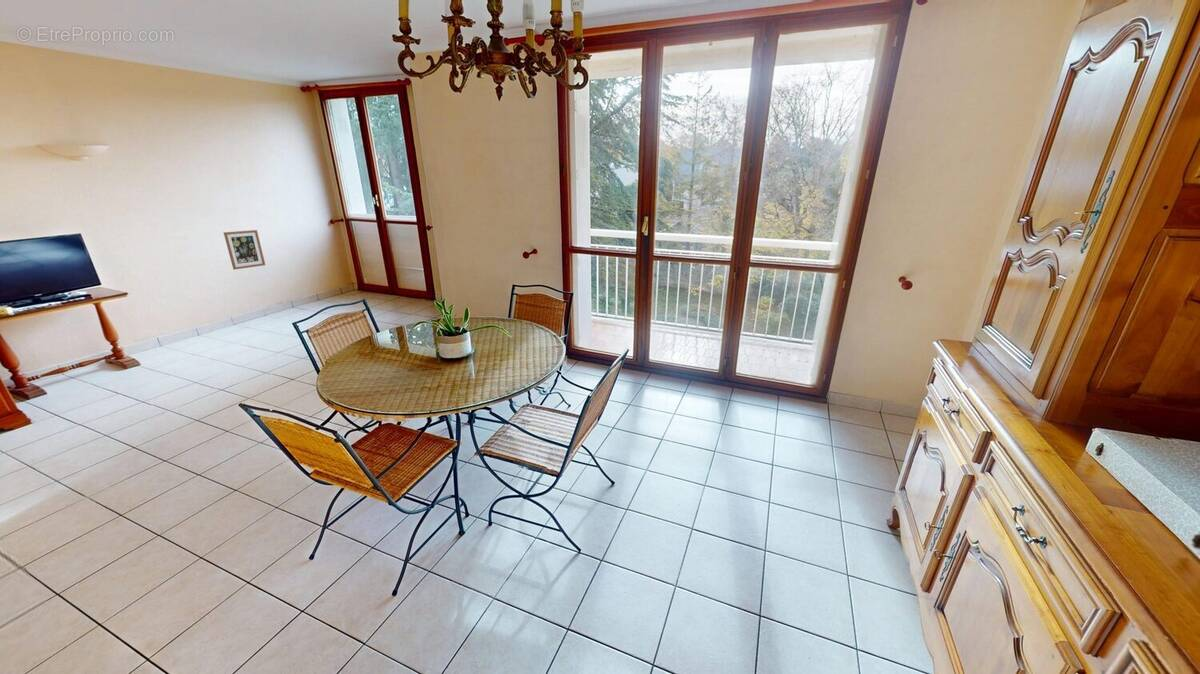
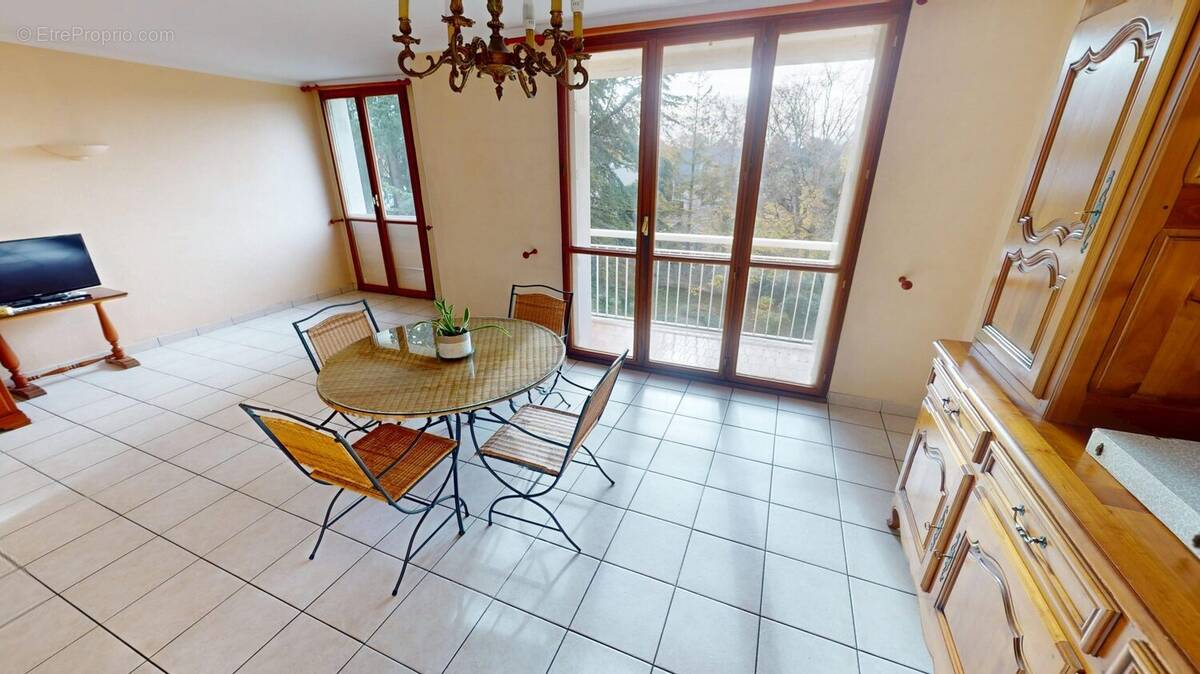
- wall art (245, 249)
